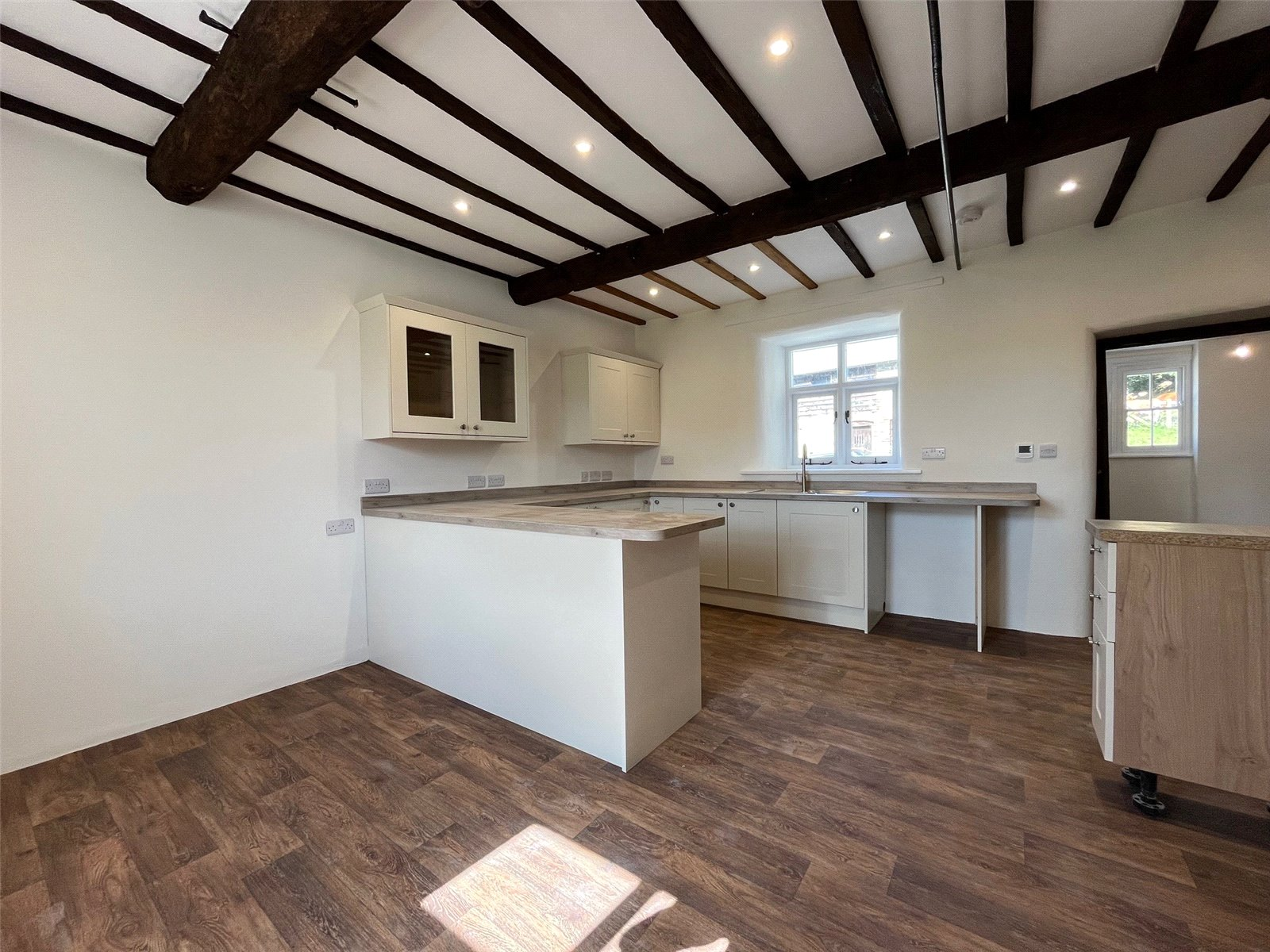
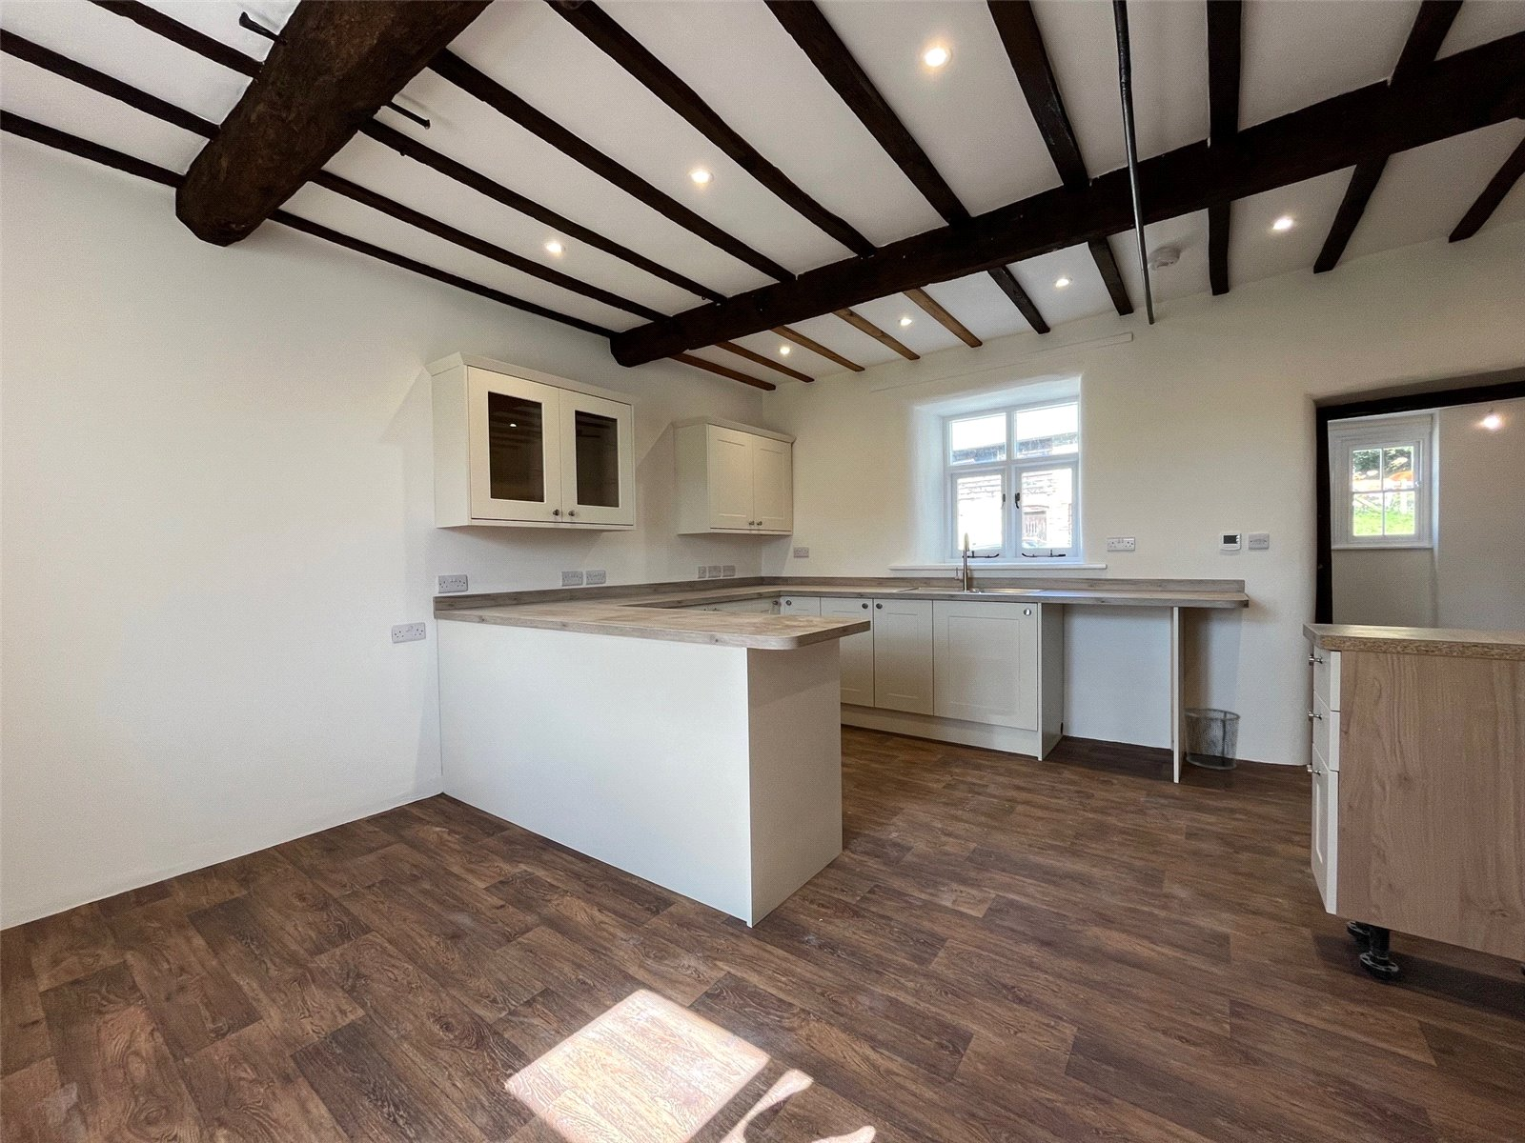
+ waste bin (1210, 737)
